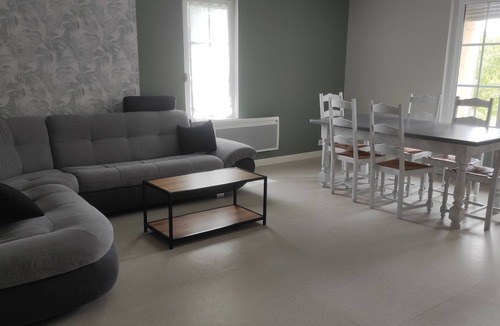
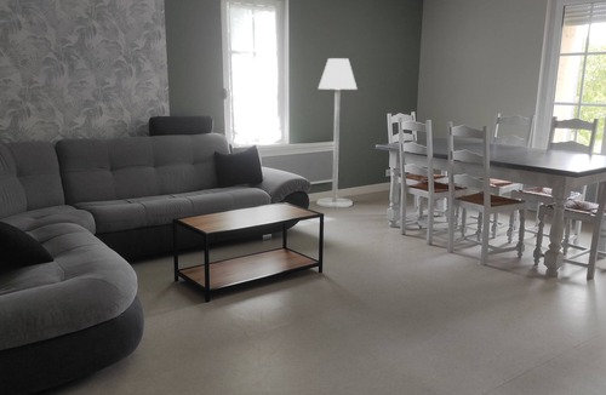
+ floor lamp (336, 133)
